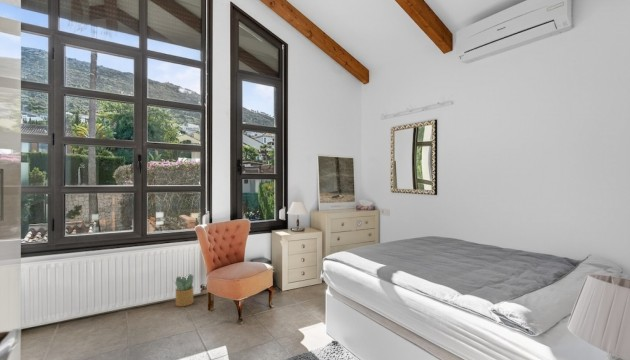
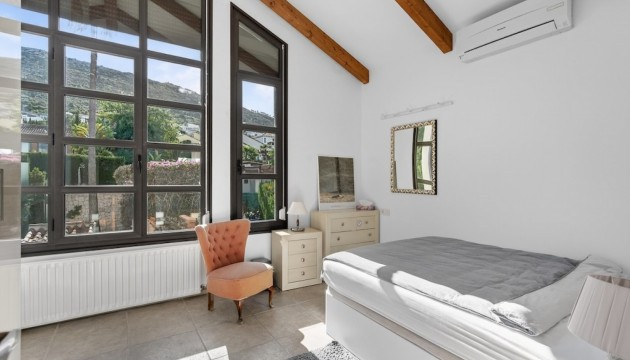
- potted plant (183, 289)
